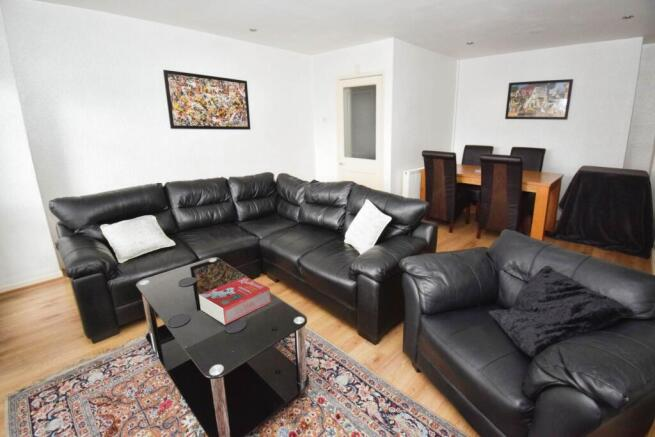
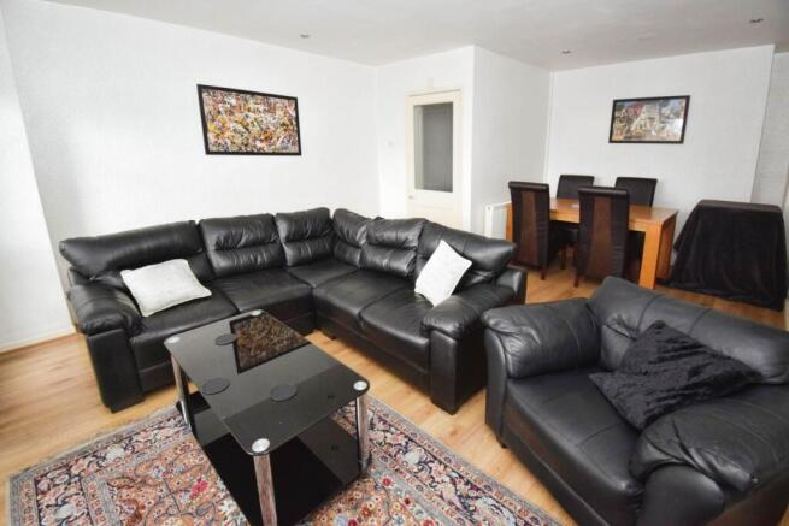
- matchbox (235, 298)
